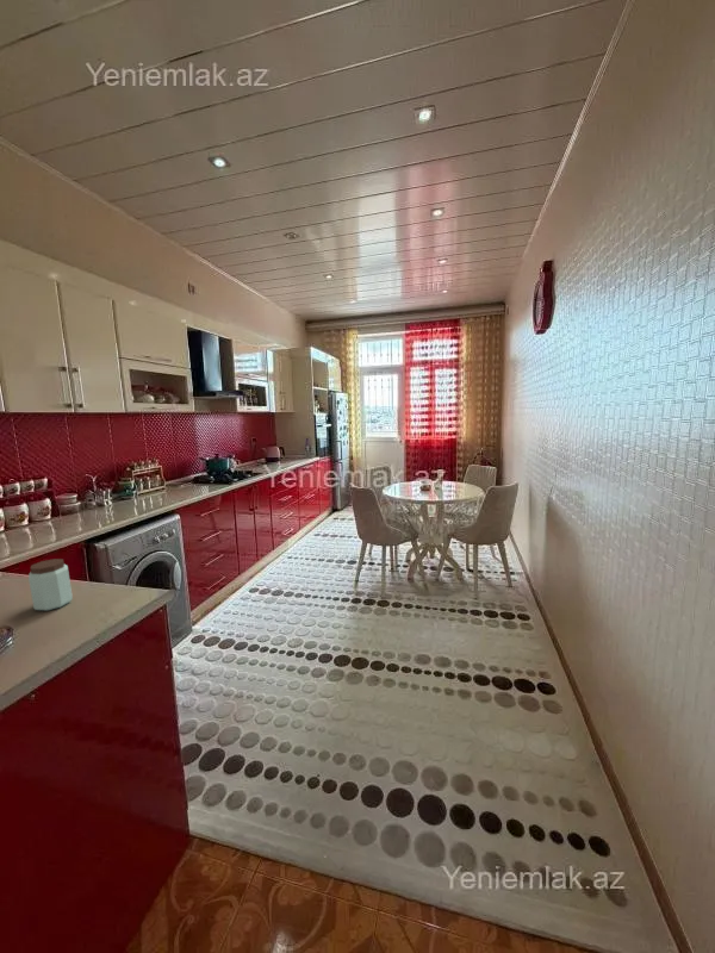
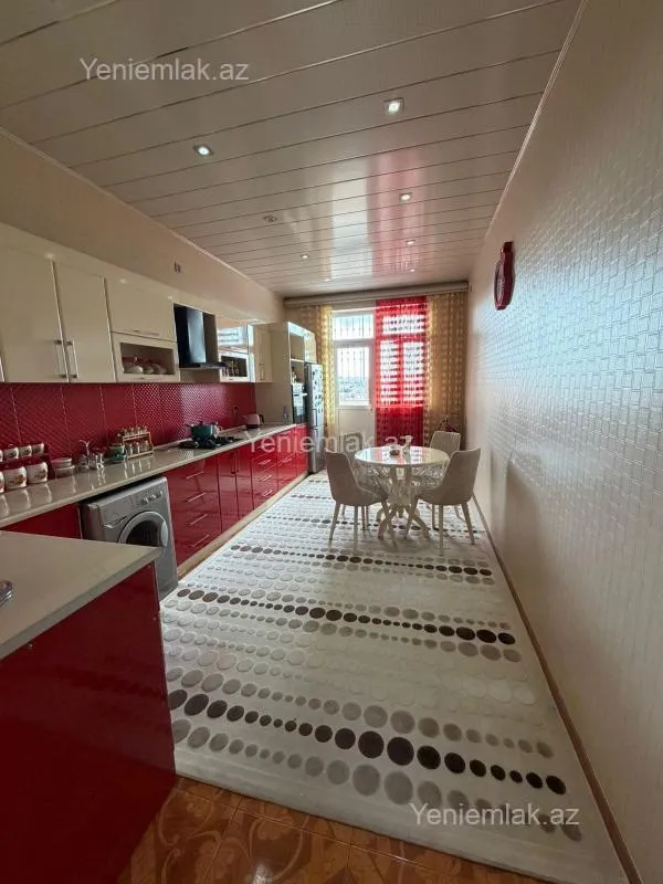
- peanut butter (50, 584)
